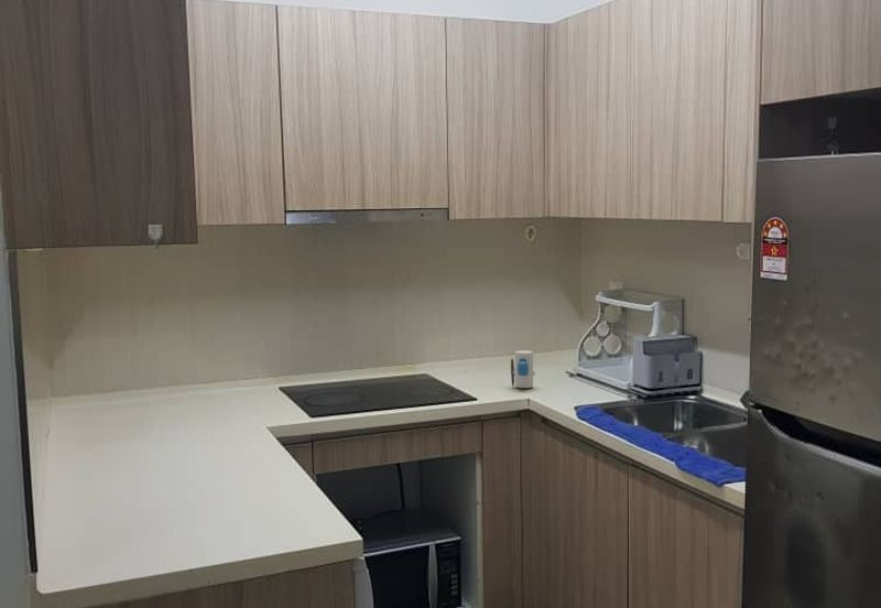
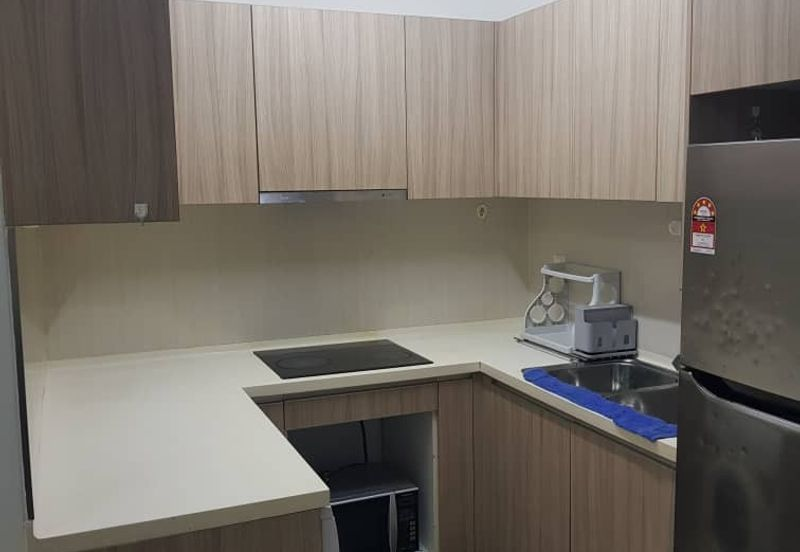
- toy (522, 369)
